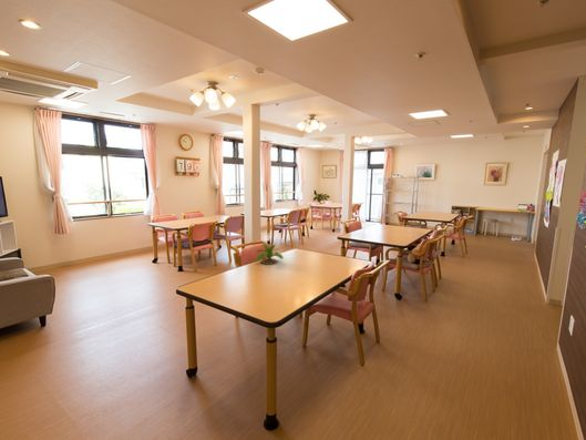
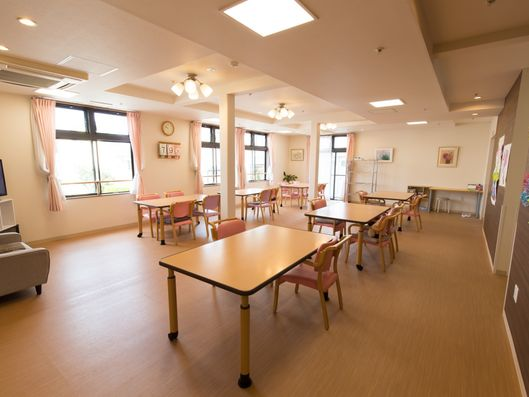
- potted flower (268, 247)
